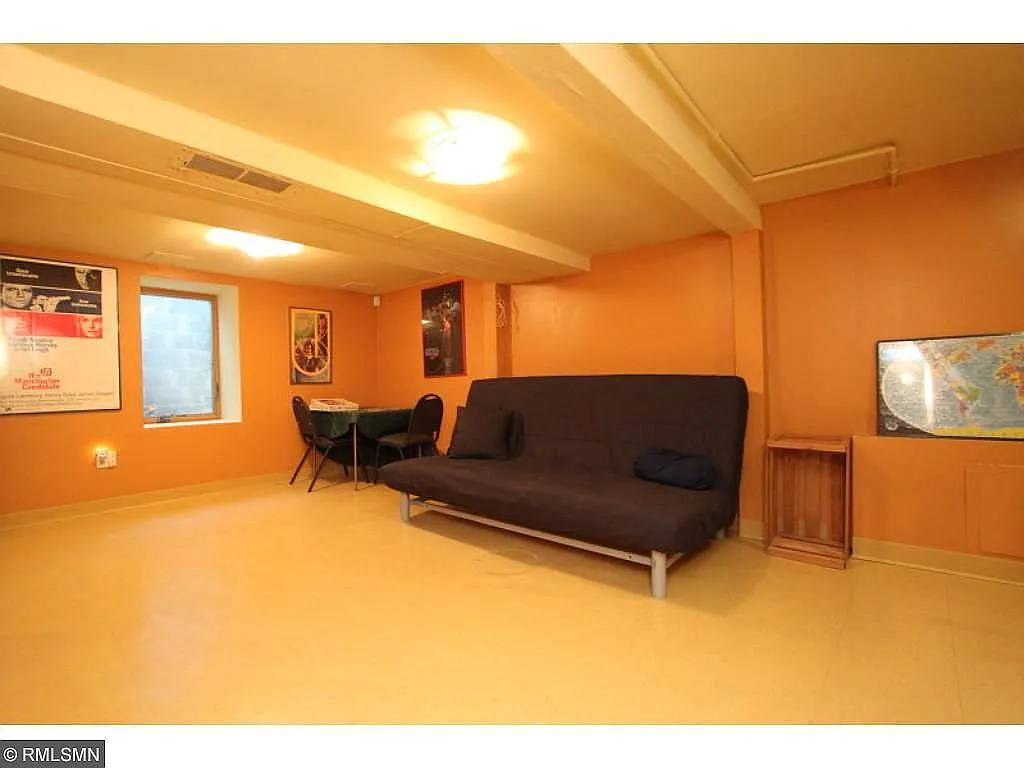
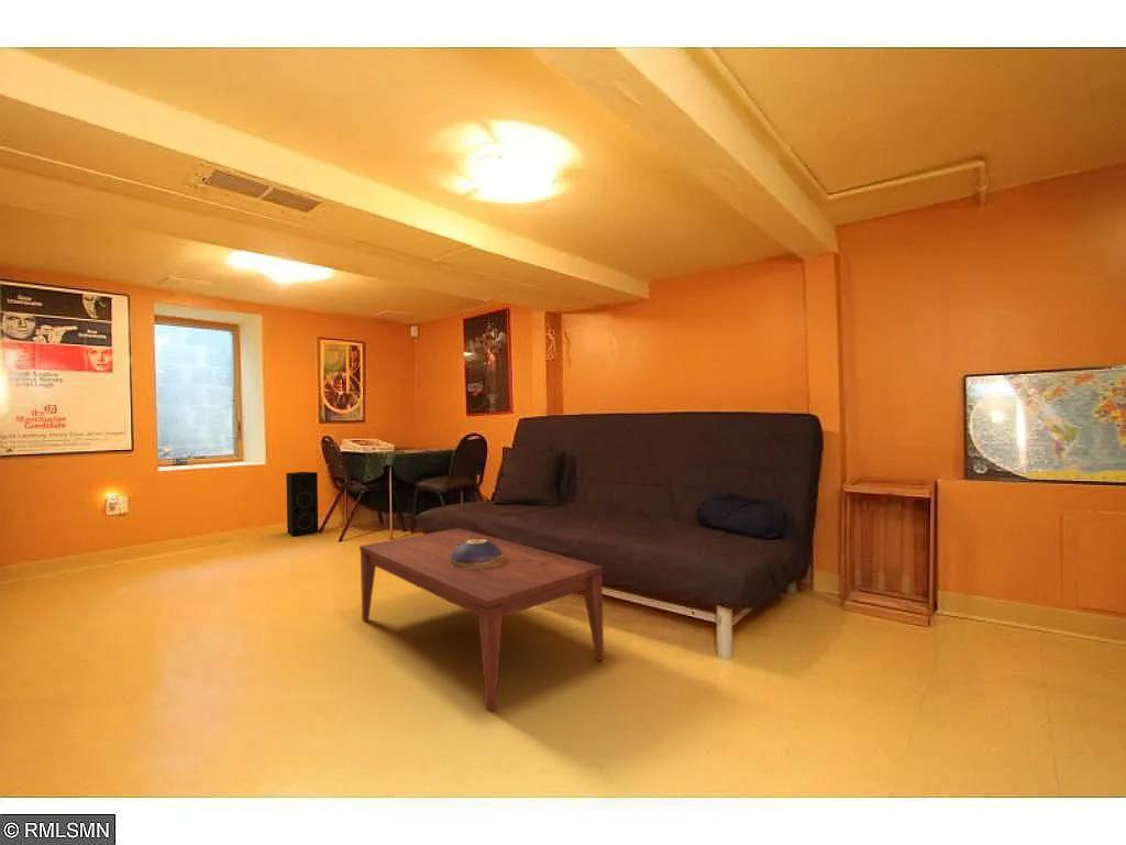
+ decorative bowl (476, 550)
+ speaker (300, 502)
+ coffee table (470, 596)
